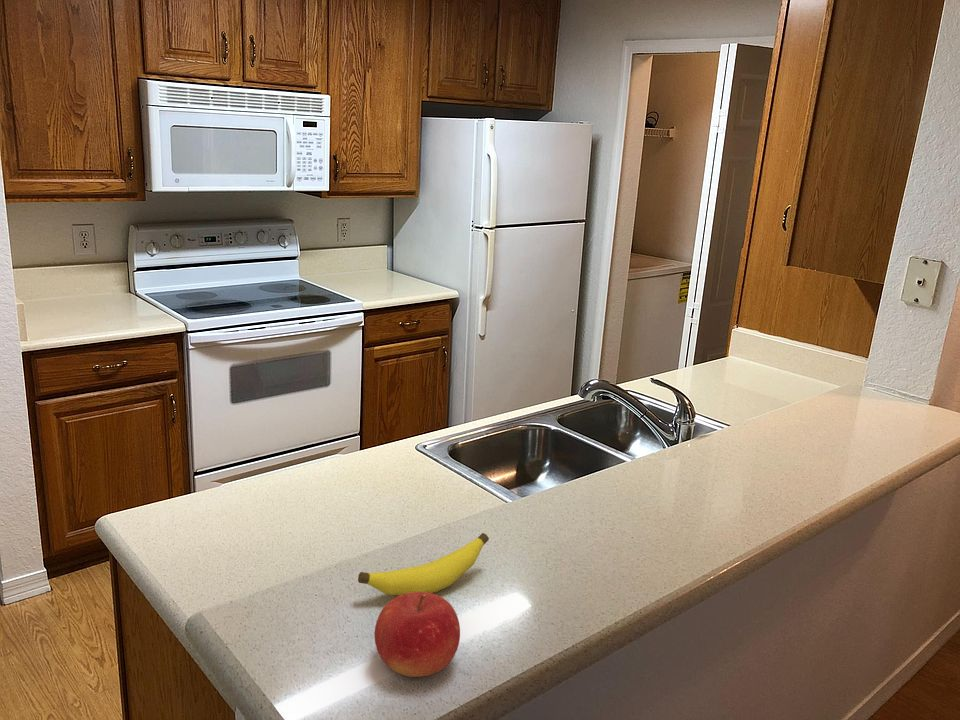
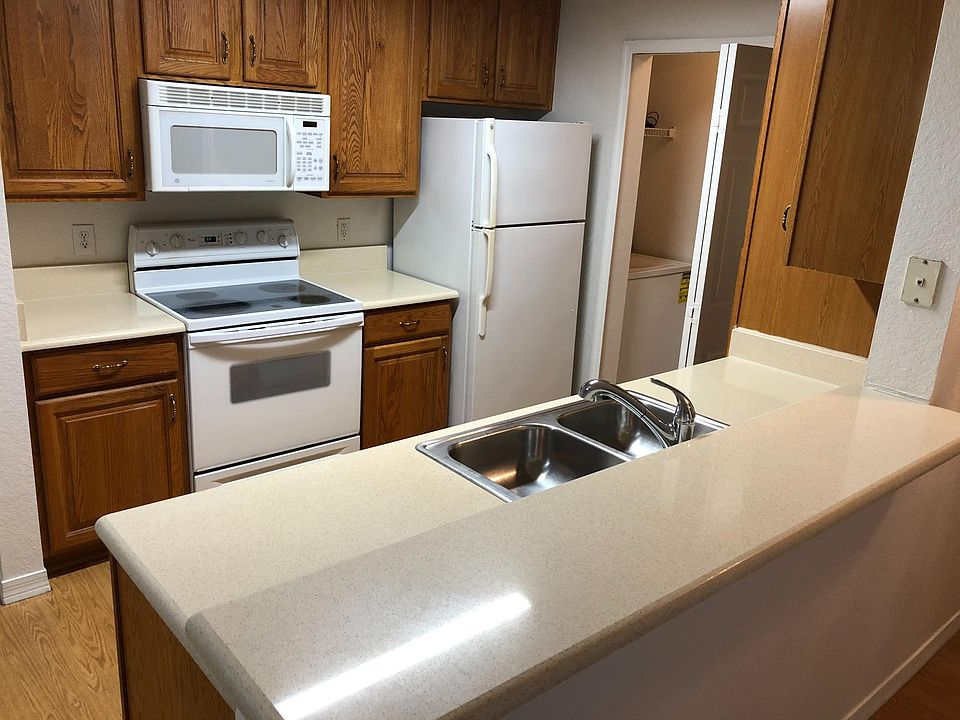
- fruit (417, 630)
- banana (430, 570)
